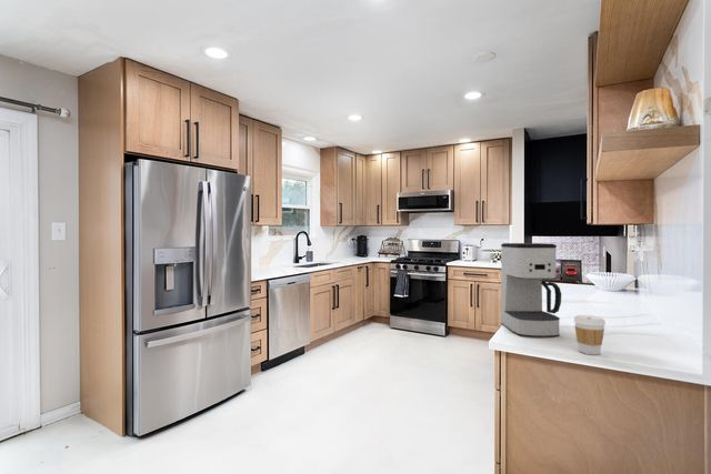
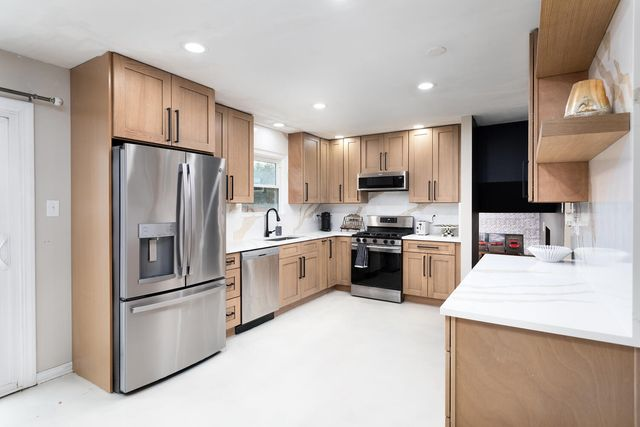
- coffee cup (589, 333)
- coffee maker (533, 286)
